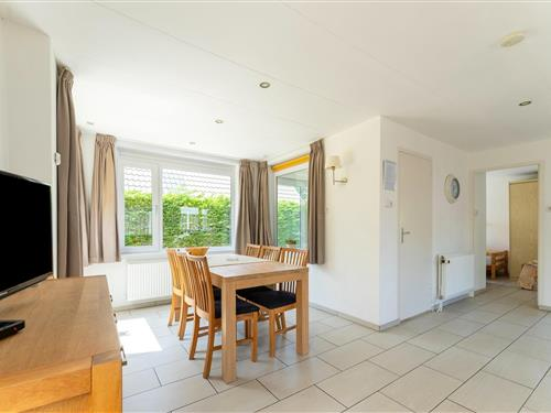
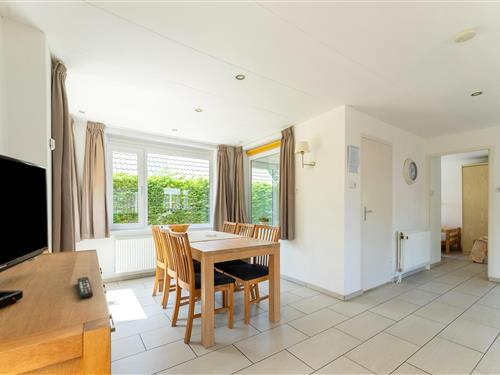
+ remote control (84, 286)
